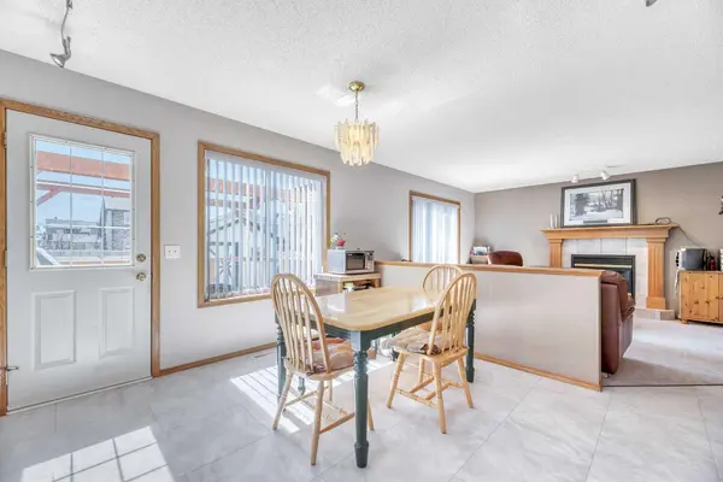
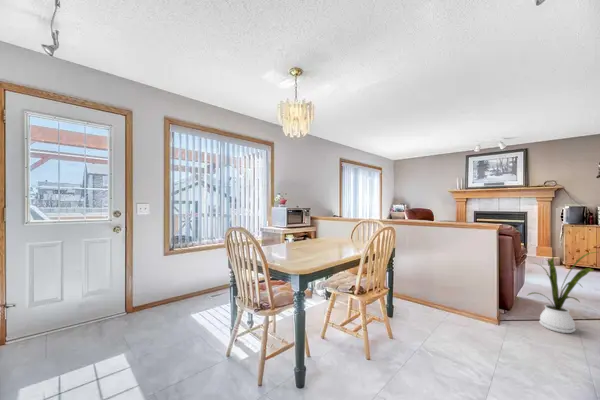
+ house plant (561, 288)
